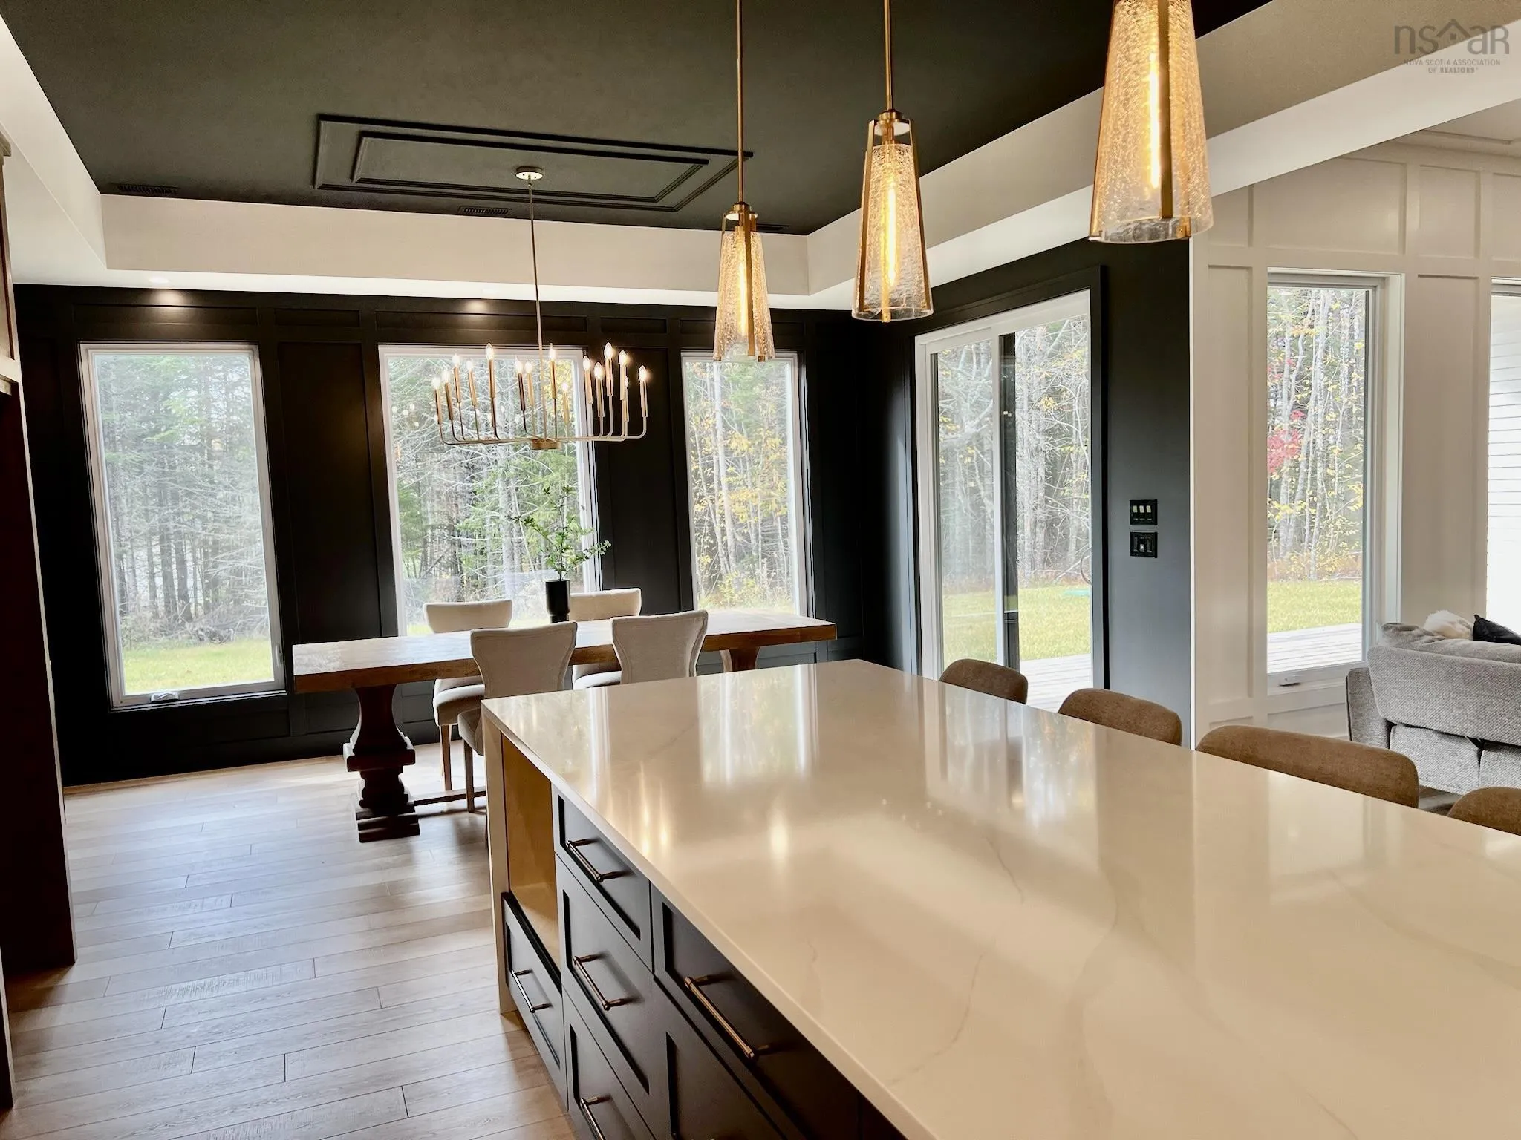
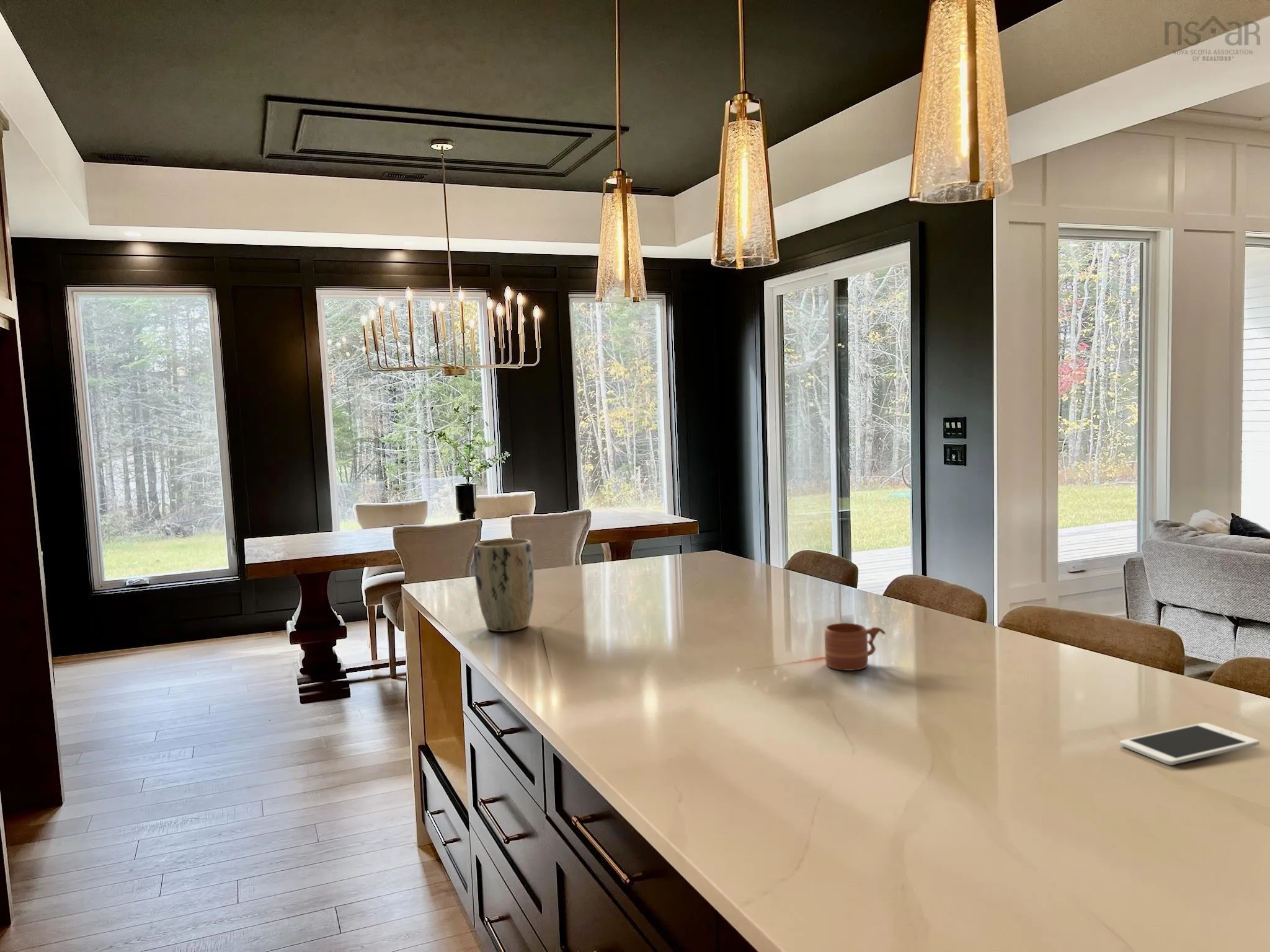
+ plant pot (505, 584)
+ cell phone (1189, 743)
+ mug (857, 645)
